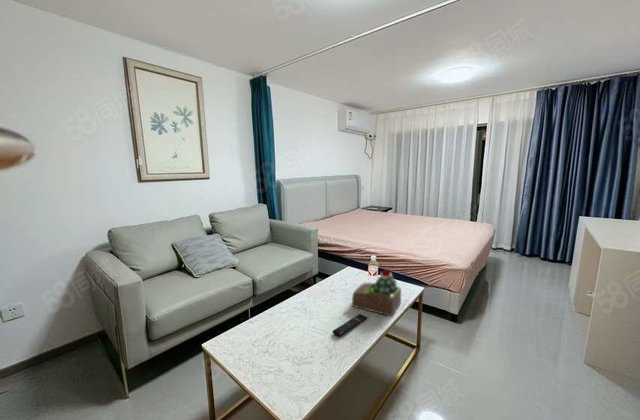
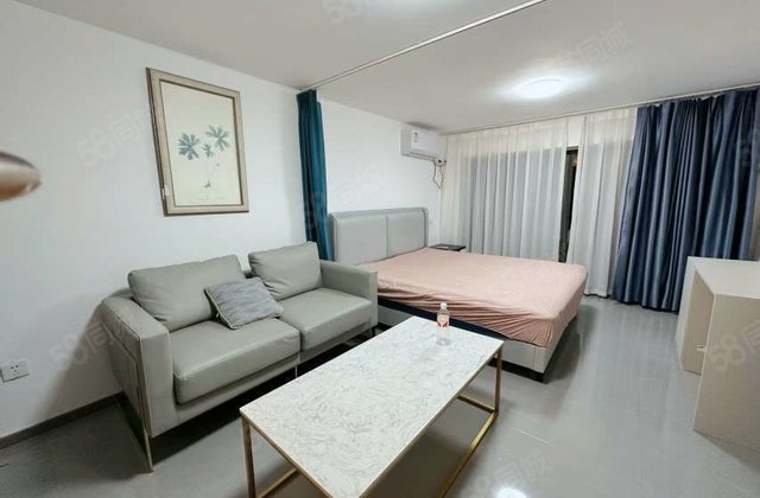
- succulent plant (376, 287)
- remote control (350, 325)
